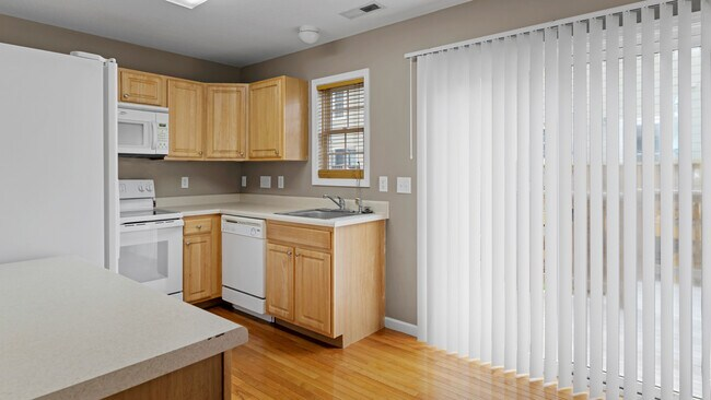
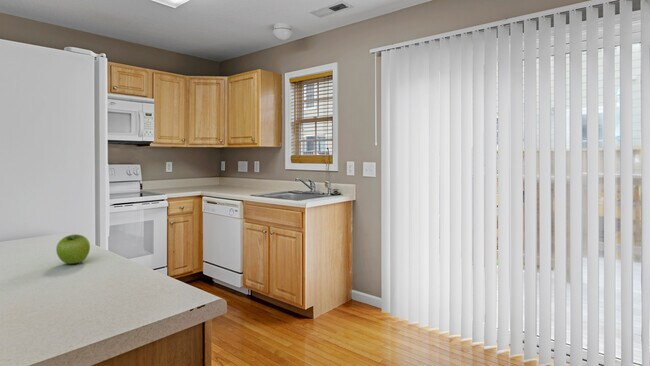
+ fruit (73, 249)
